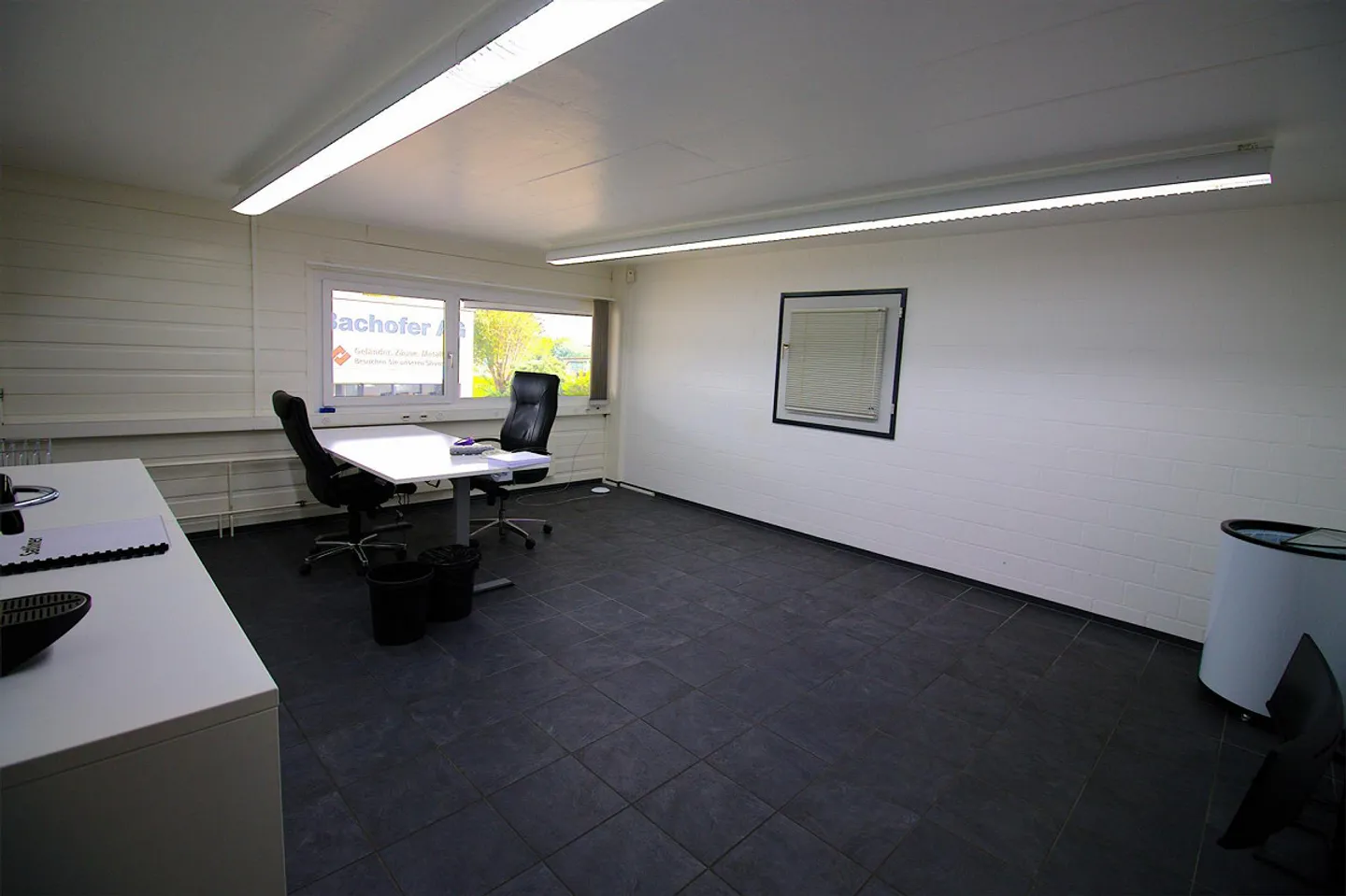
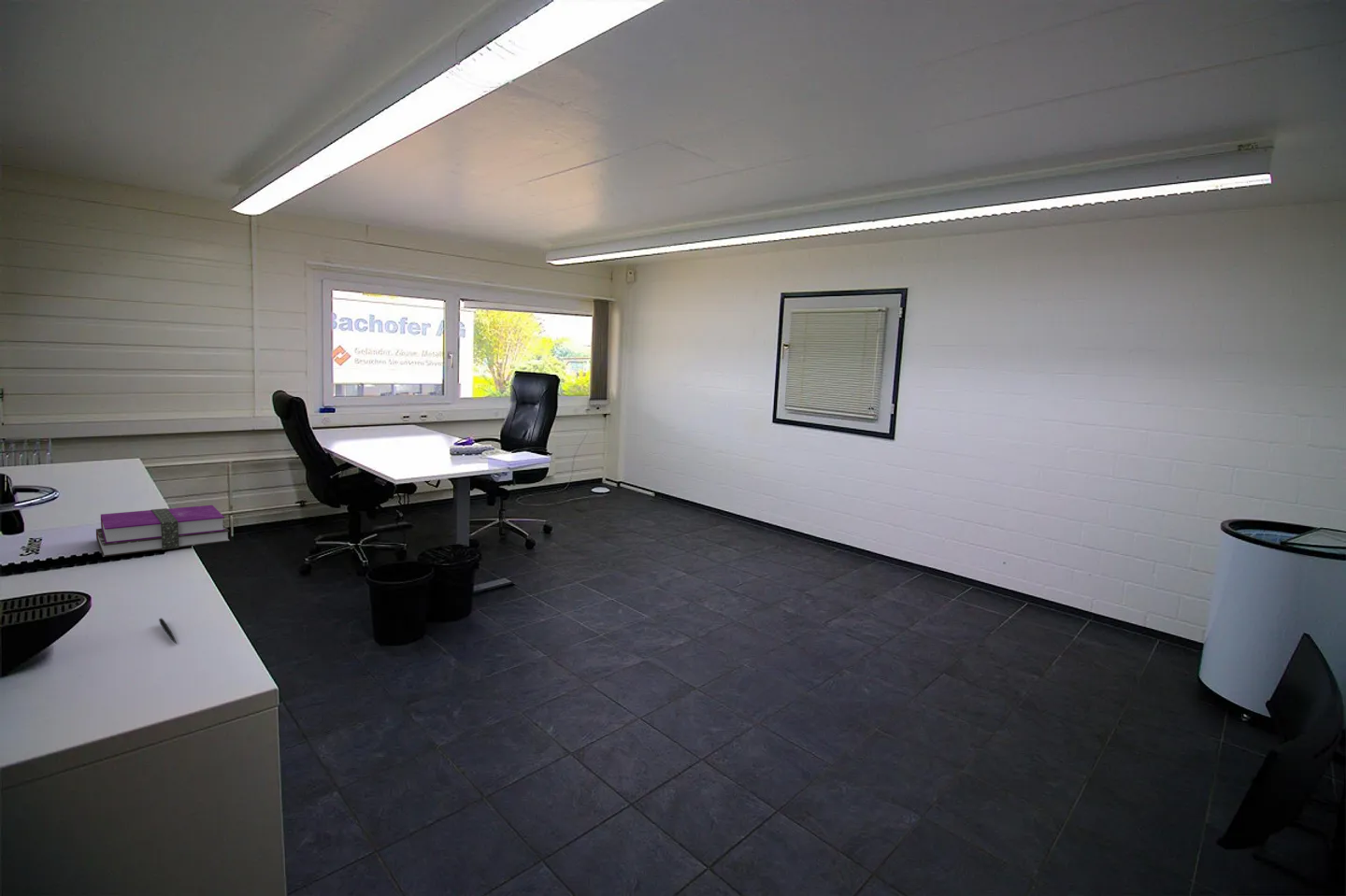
+ pen (167, 631)
+ notebook (163, 527)
